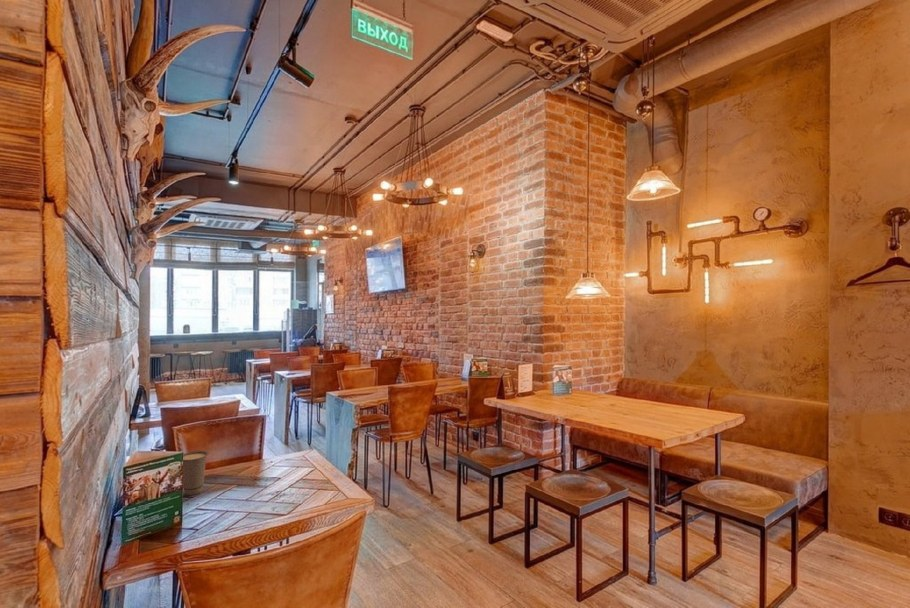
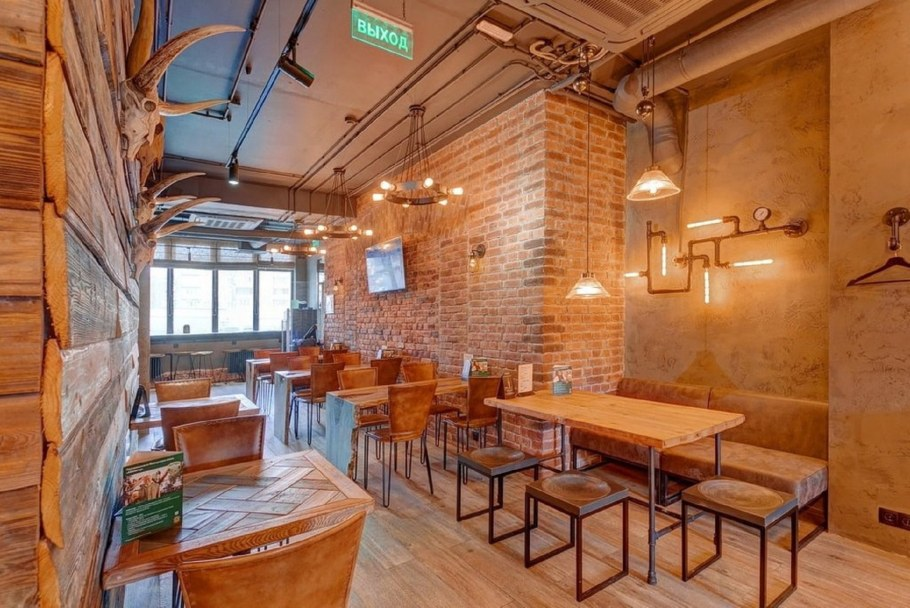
- cup (193, 473)
